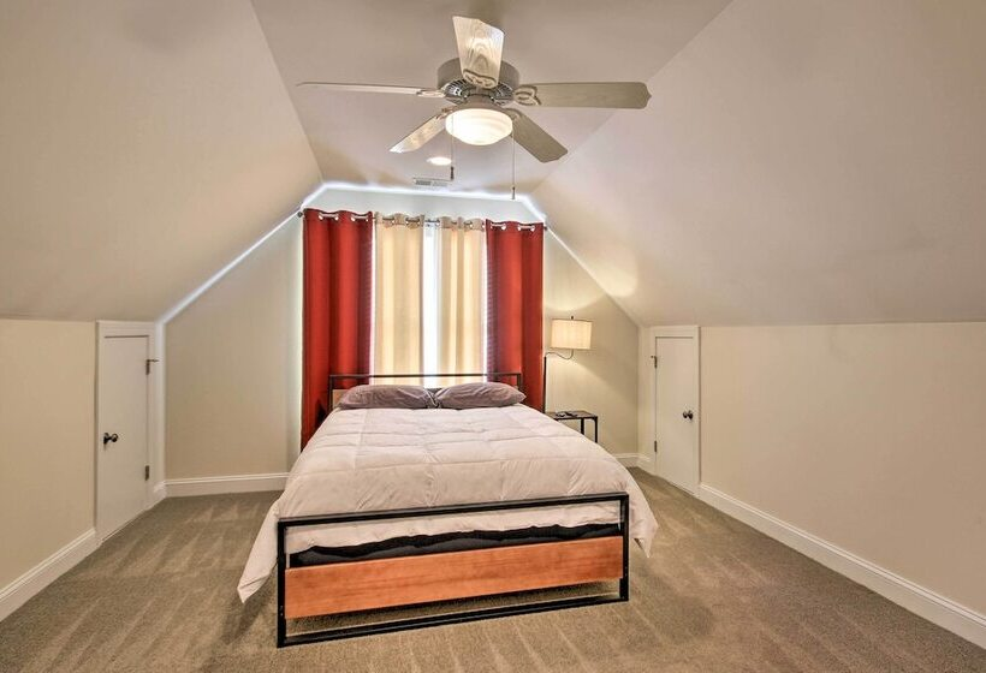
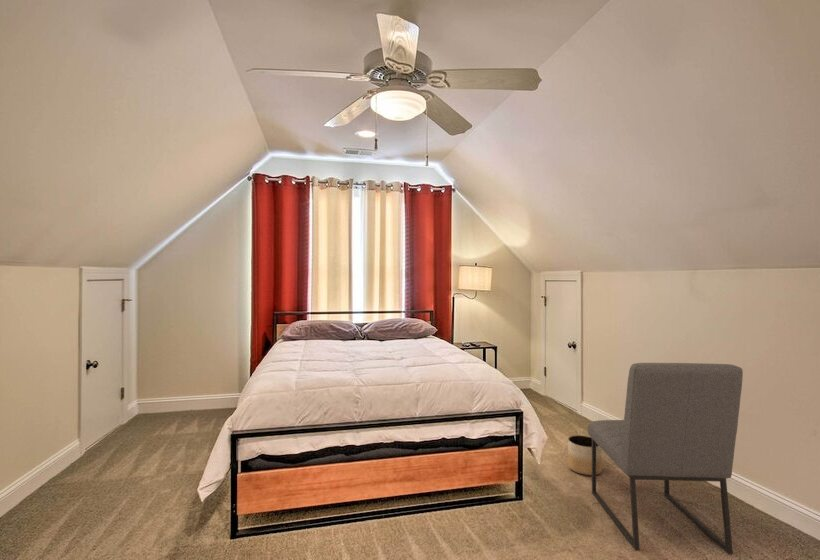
+ chair (655, 438)
+ planter (584, 455)
